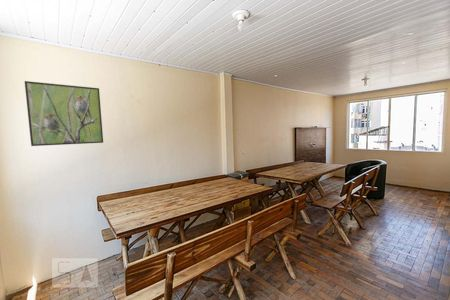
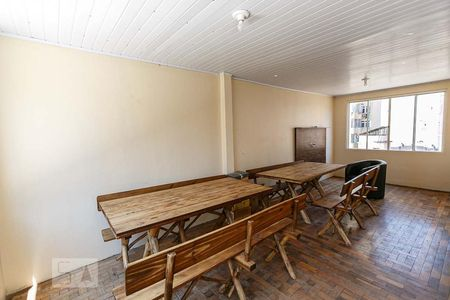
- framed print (67, 114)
